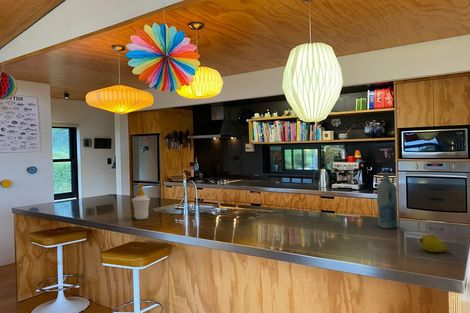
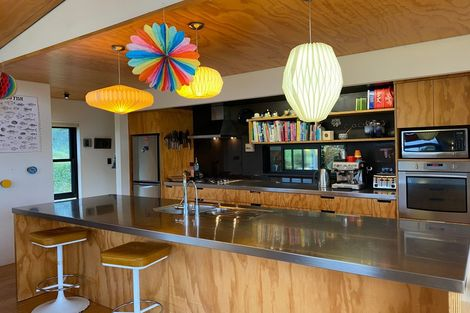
- fruit (435, 243)
- bottle (386, 201)
- soap bottle (141, 201)
